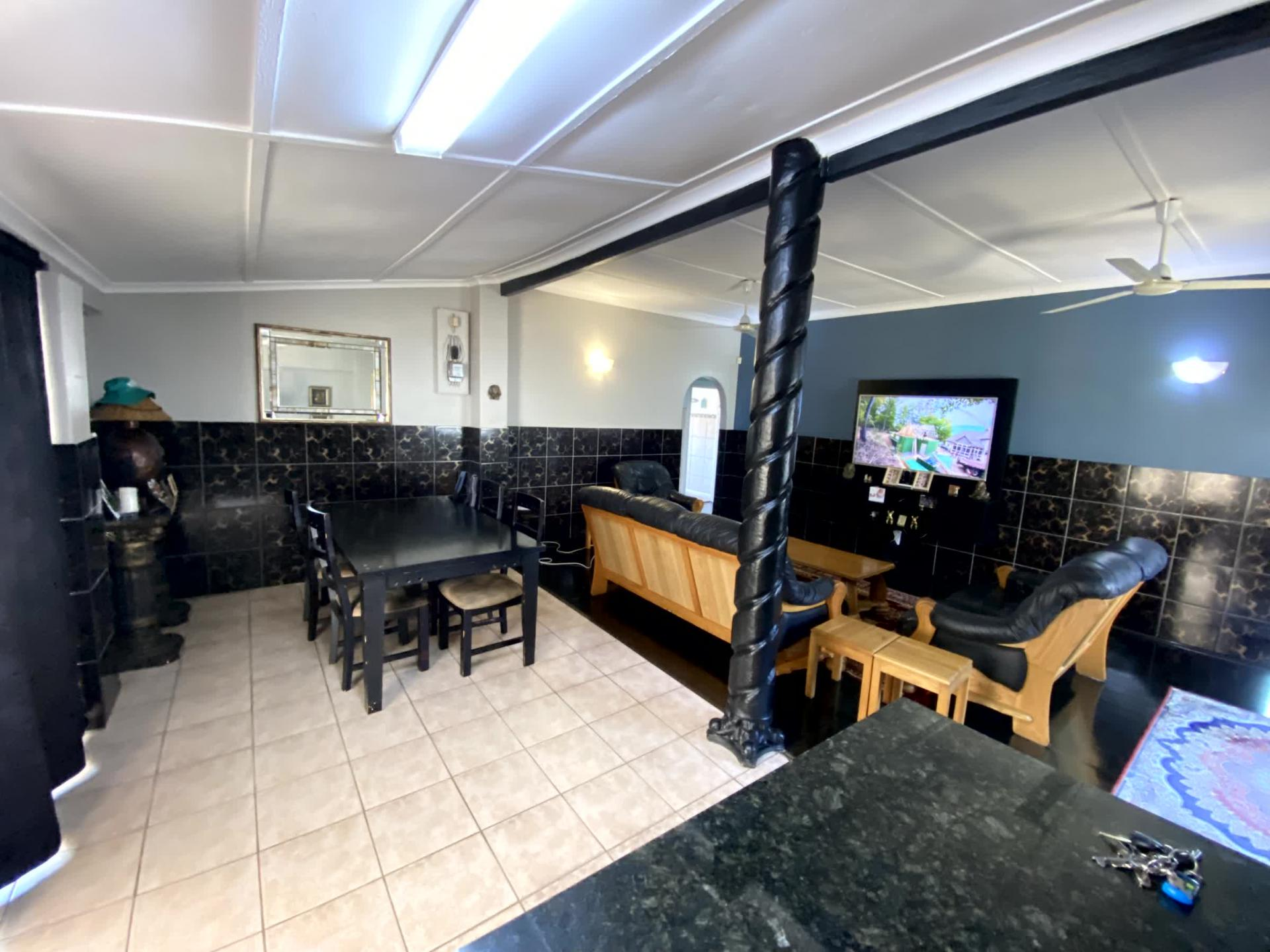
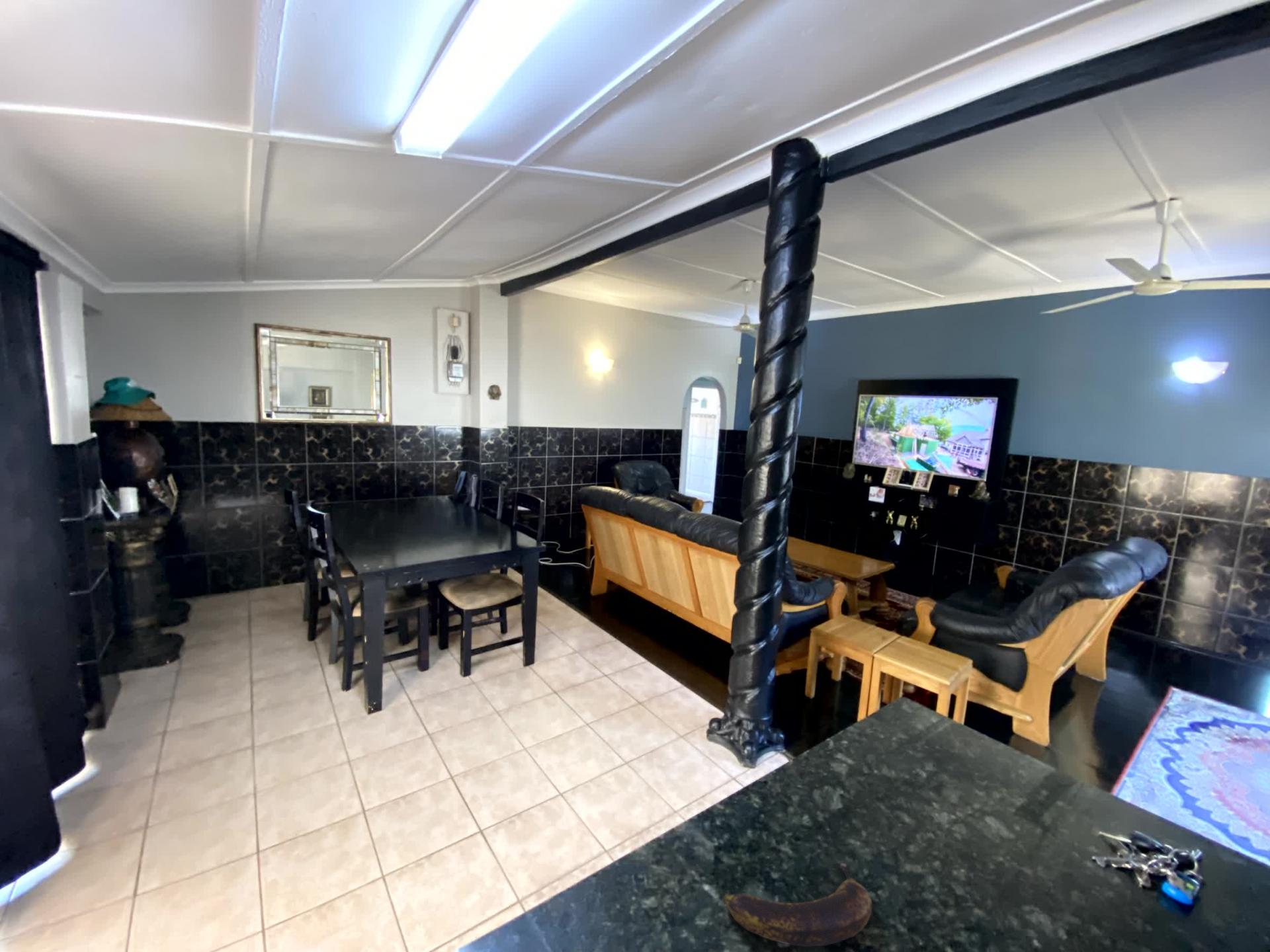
+ banana (807, 902)
